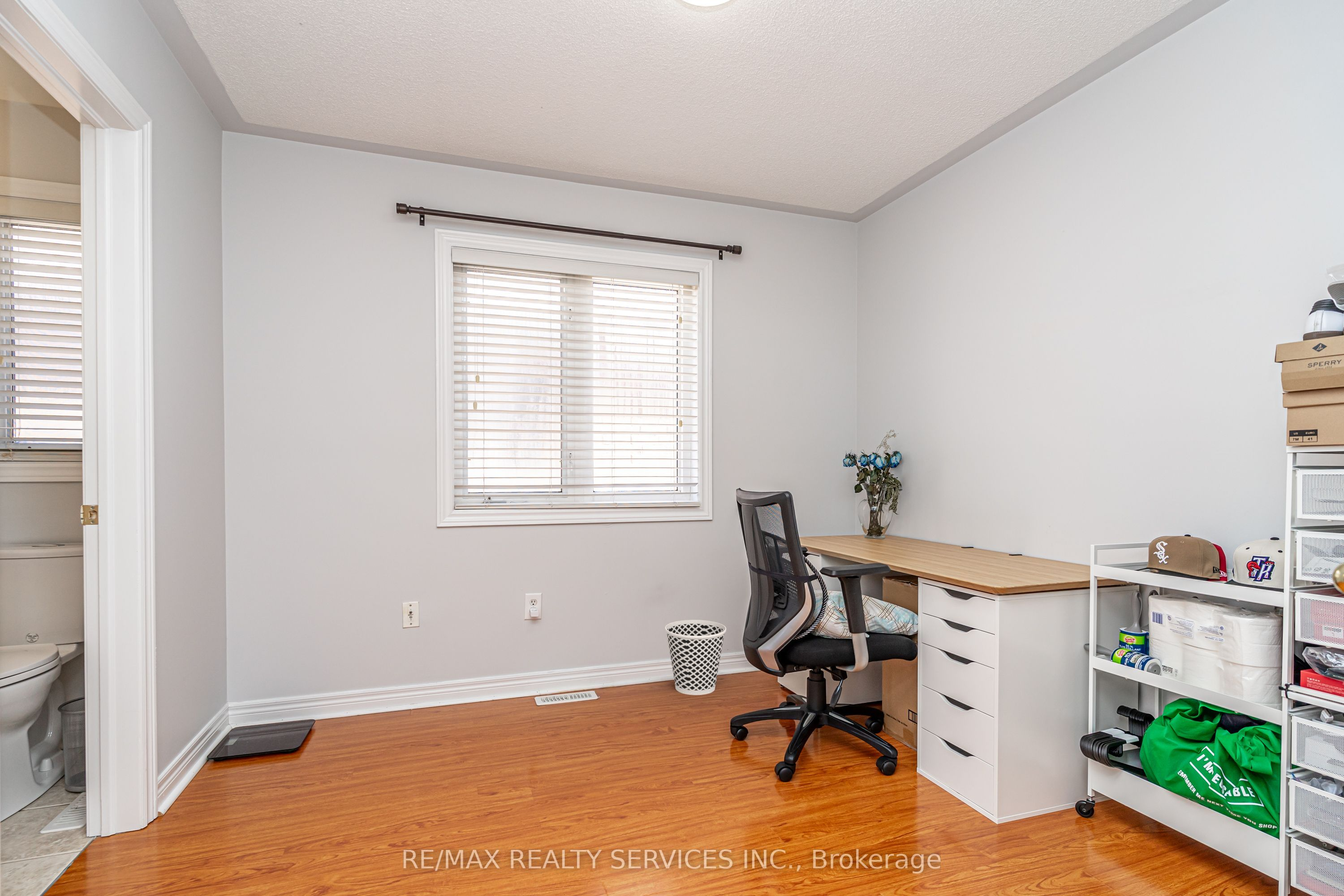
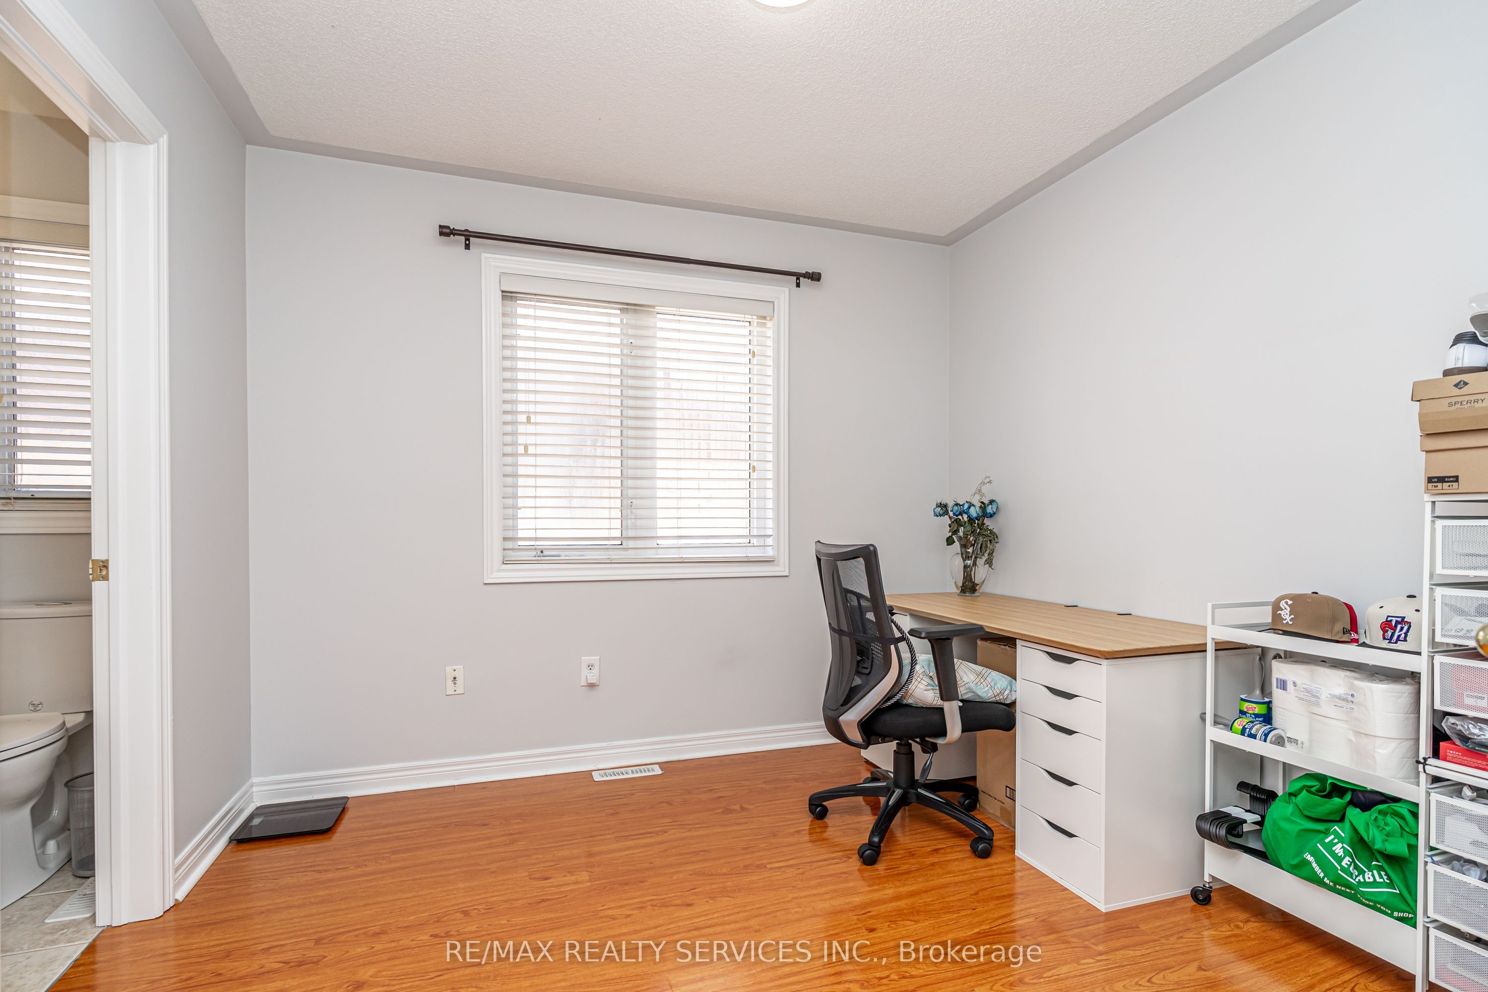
- wastebasket (695, 658)
